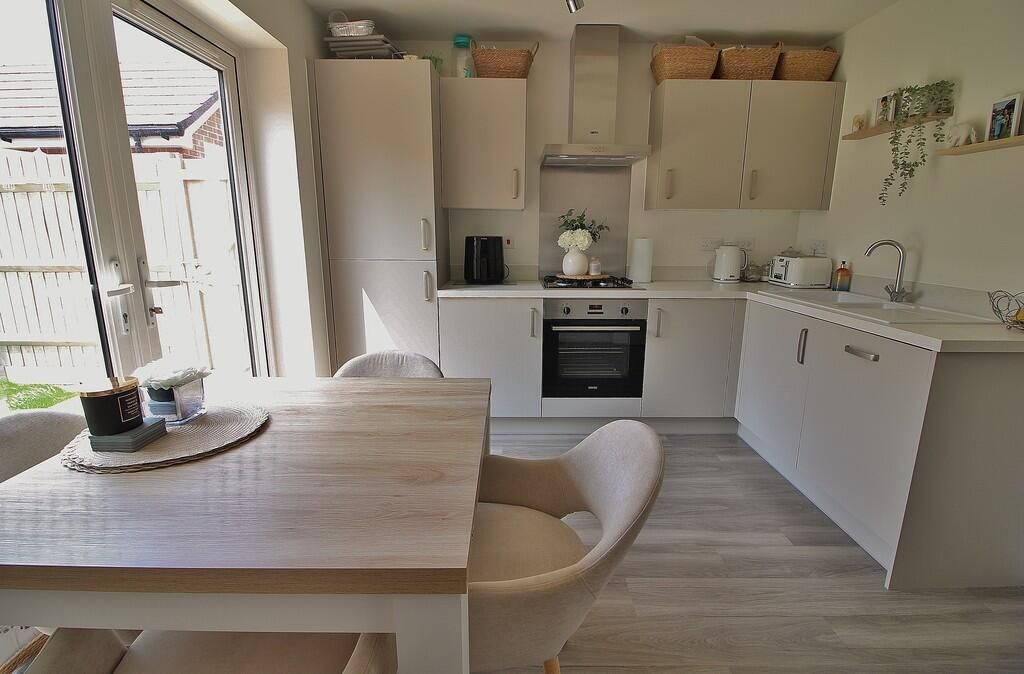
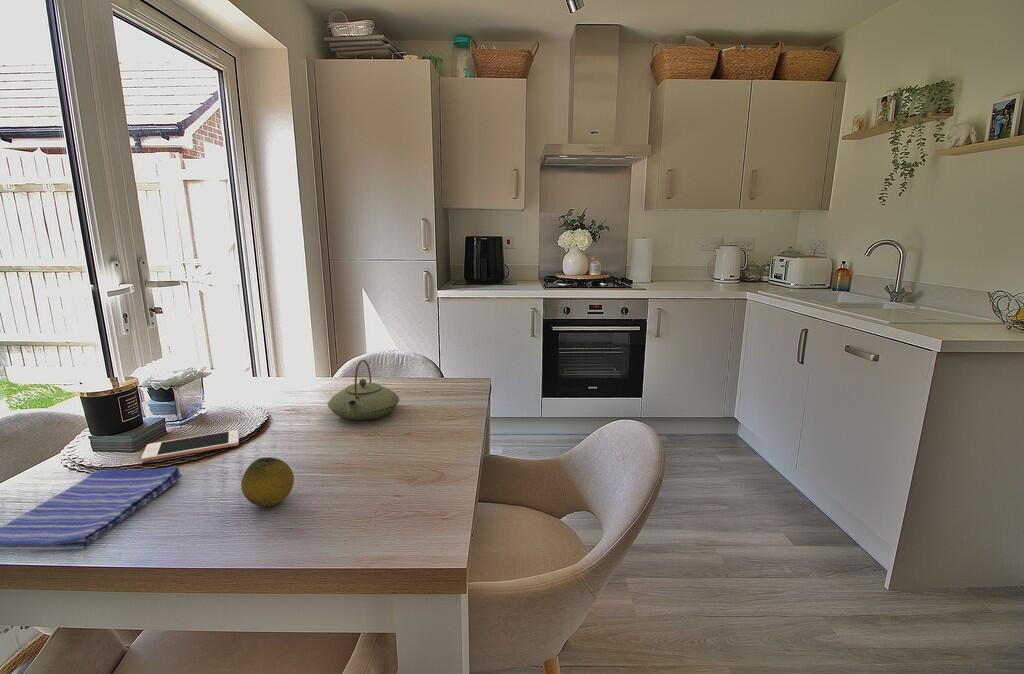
+ teapot (362, 388)
+ cell phone (193, 444)
+ fruit (268, 481)
+ dish towel (91, 502)
